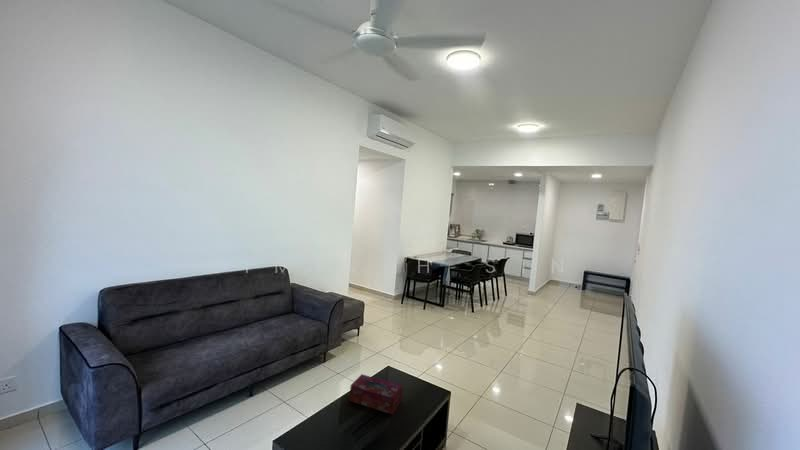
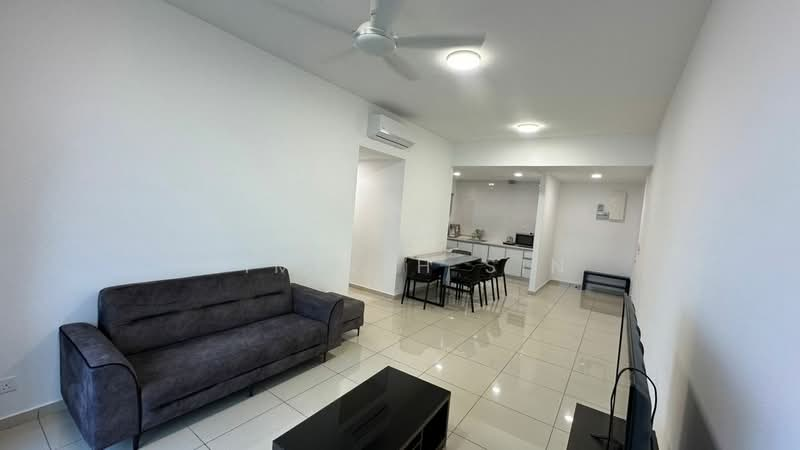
- tissue box (376, 393)
